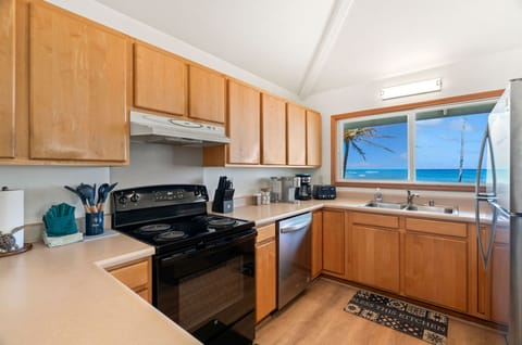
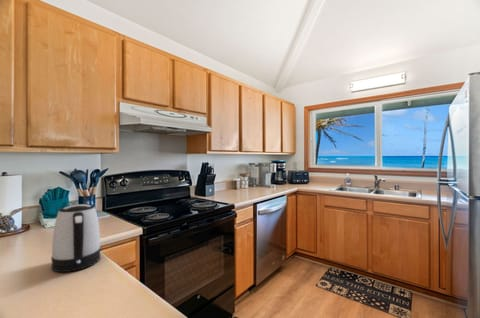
+ kettle (77, 235)
